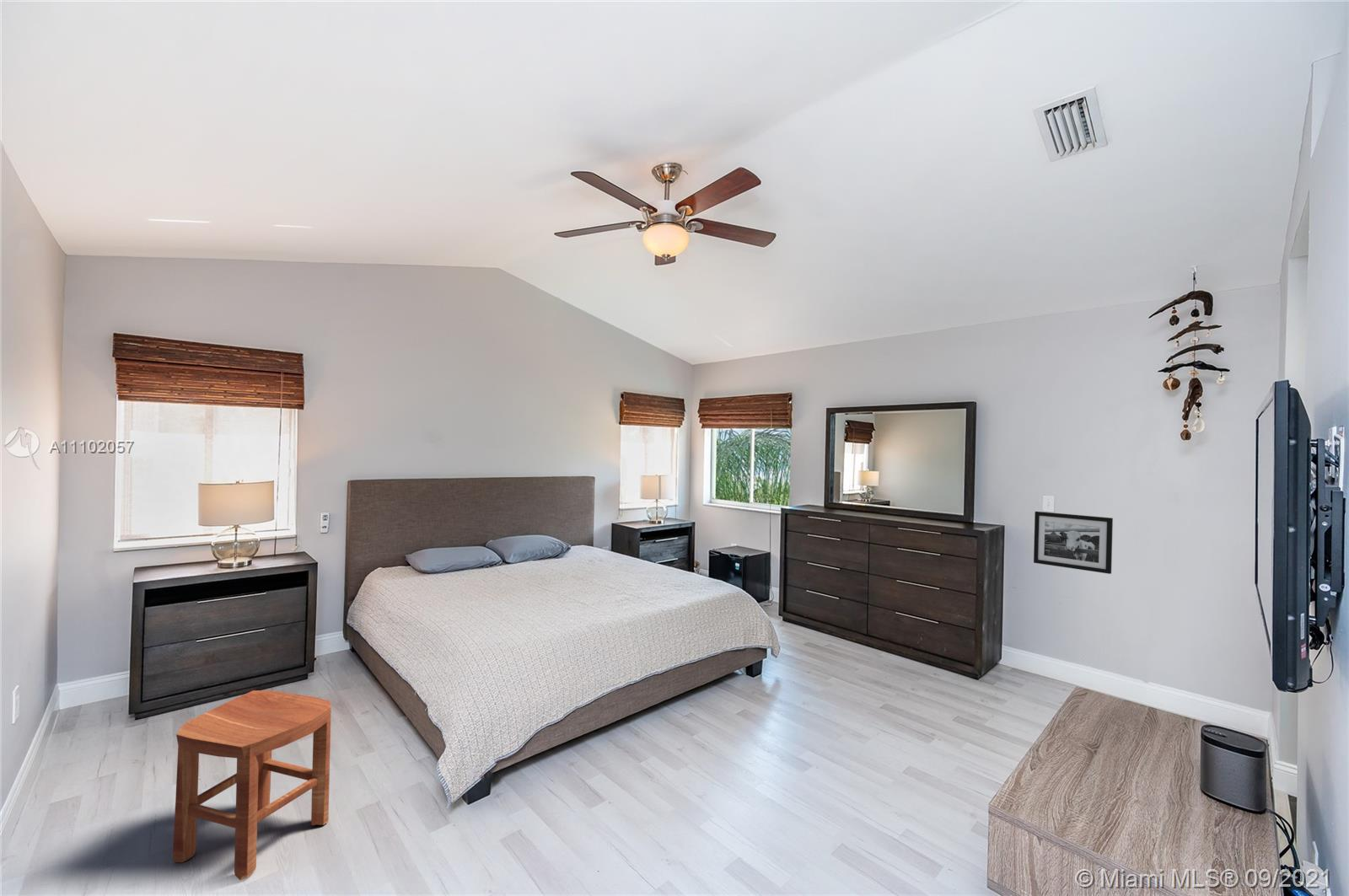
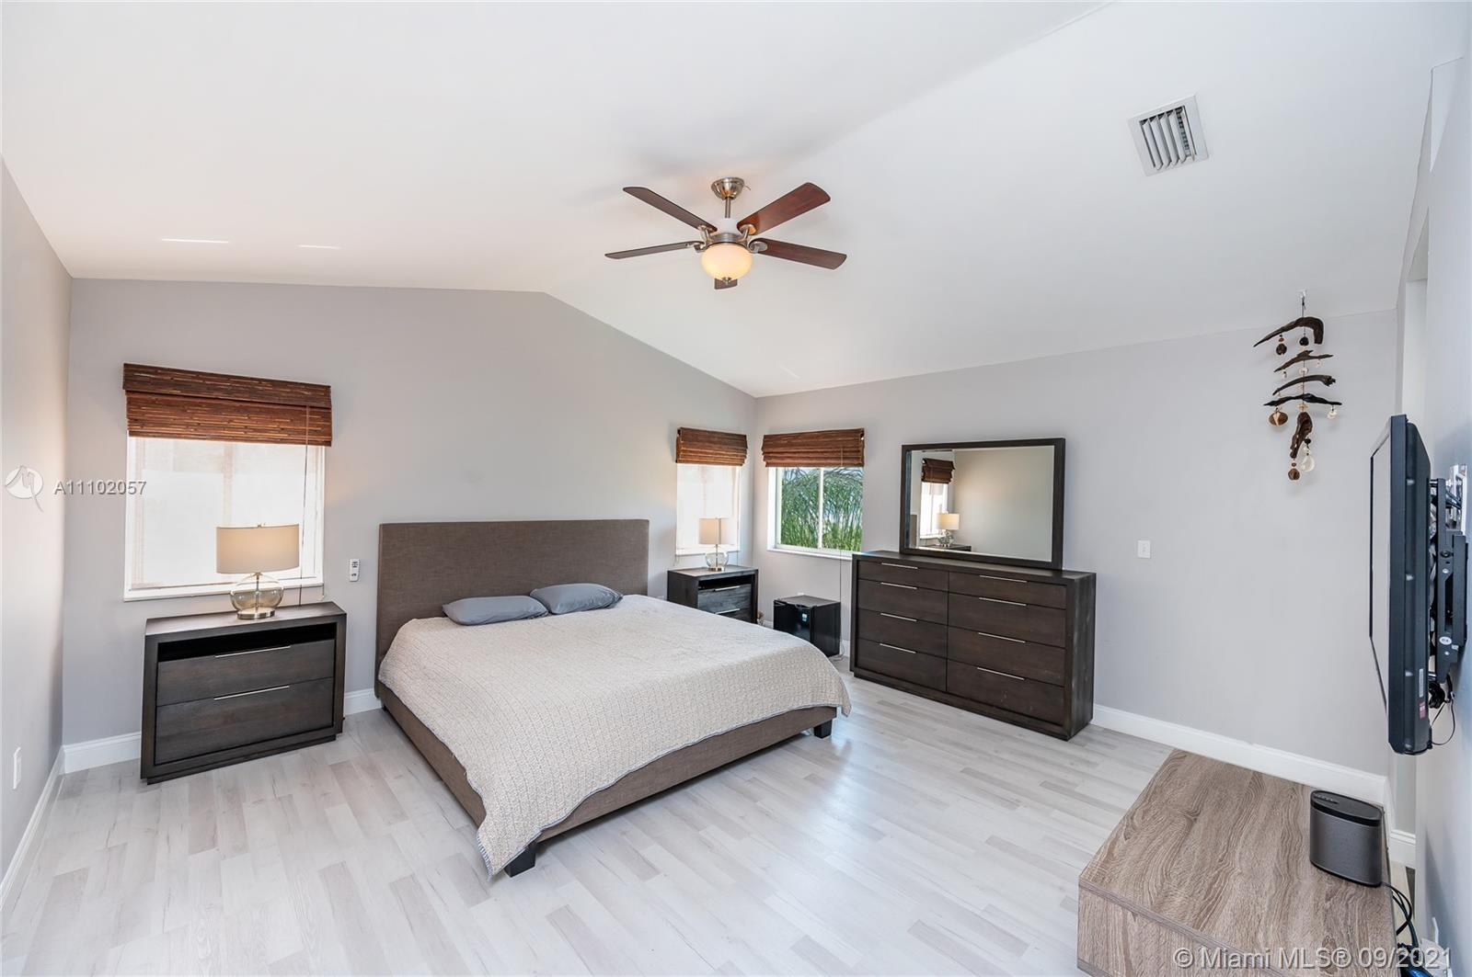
- picture frame (1072, 541)
- stool (255, 775)
